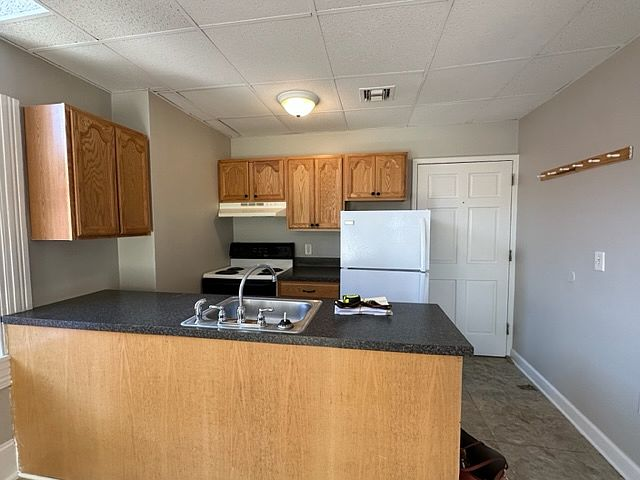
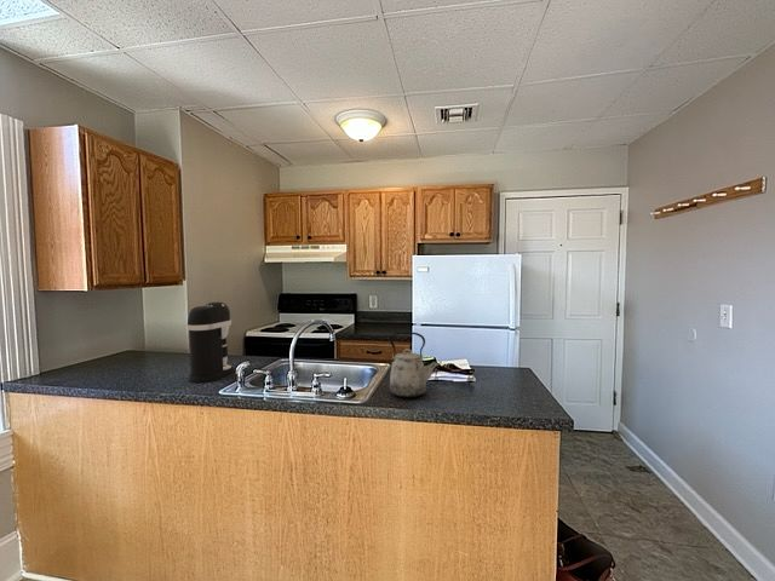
+ coffee maker (211, 339)
+ kettle (414, 363)
